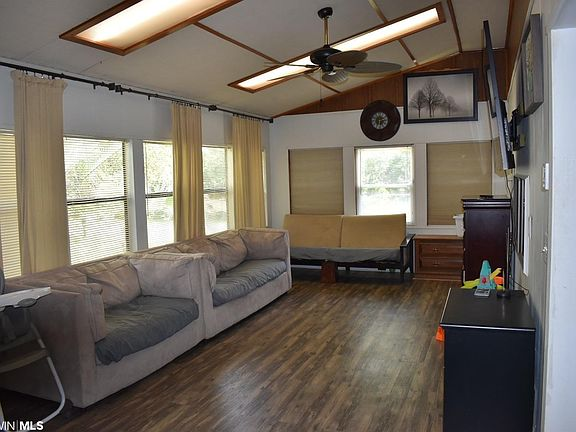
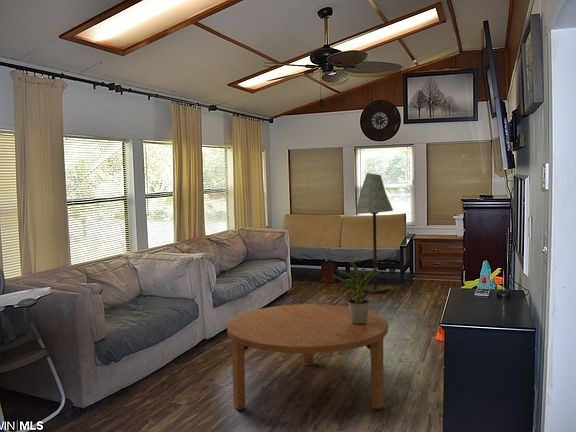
+ coffee table (307, 356)
+ potted plant (359, 292)
+ floor lamp (374, 231)
